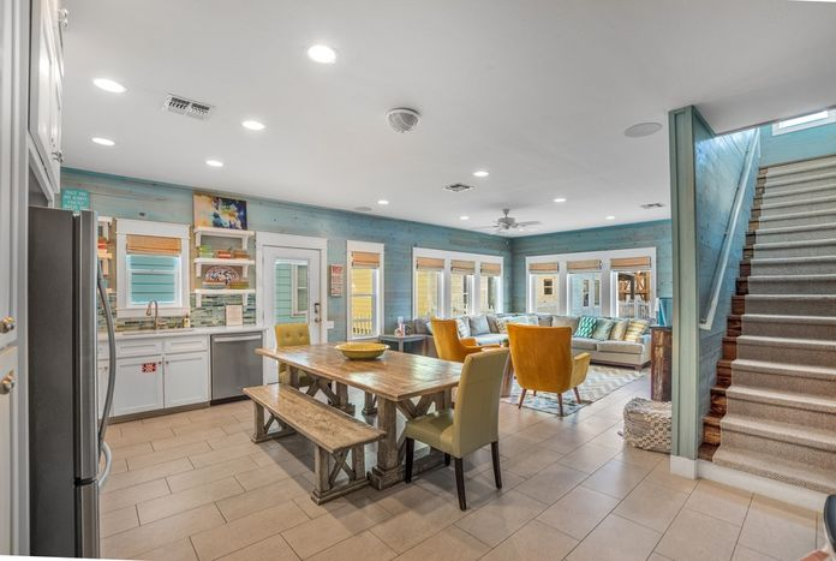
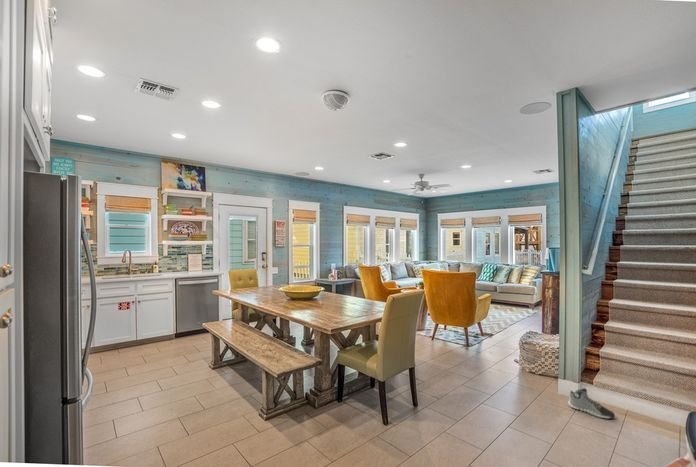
+ sneaker (590, 401)
